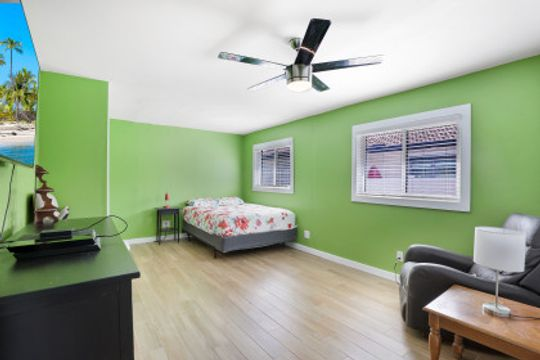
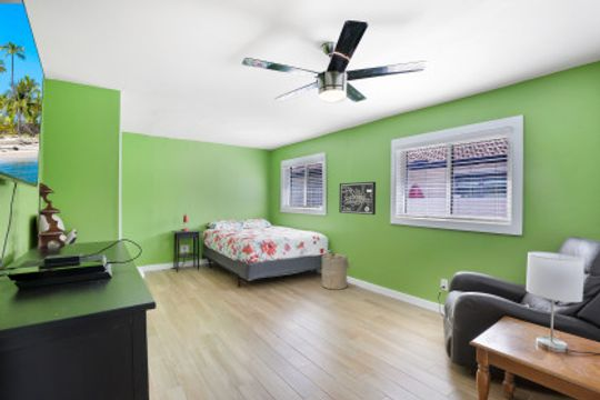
+ wall art (356, 198)
+ laundry hamper (333, 269)
